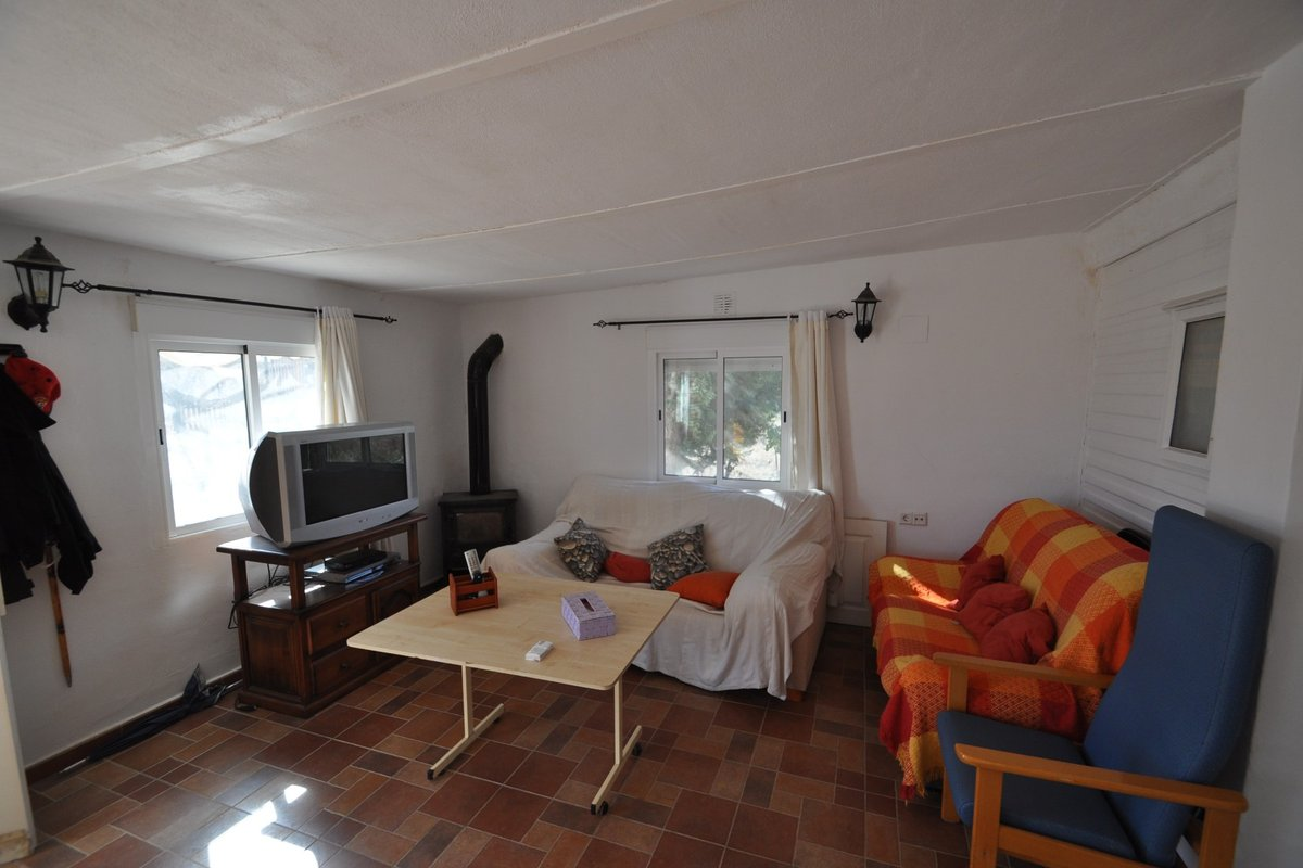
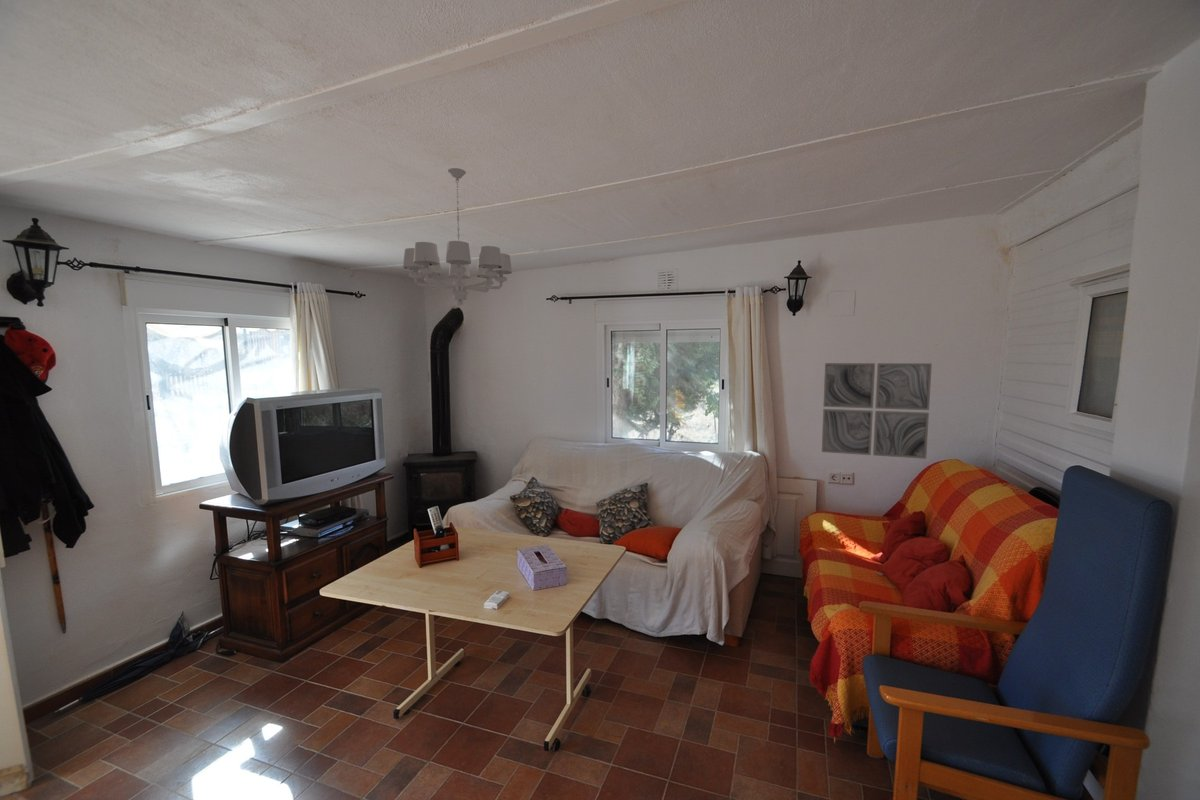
+ wall art (875, 407)
+ chandelier (458, 239)
